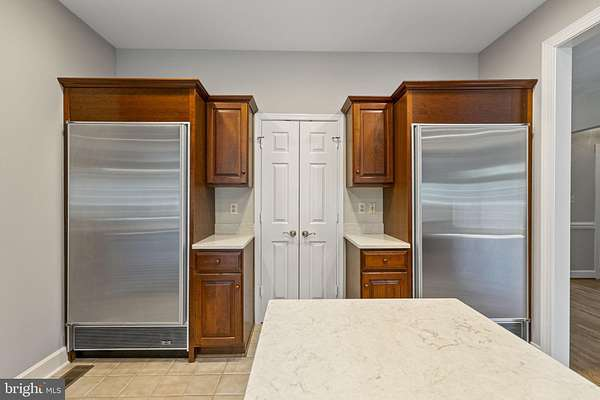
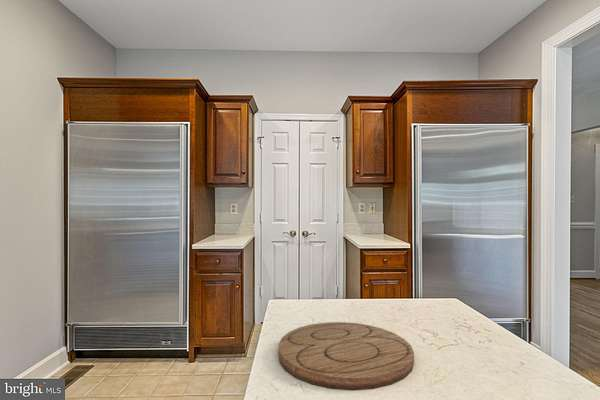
+ cutting board (344, 350)
